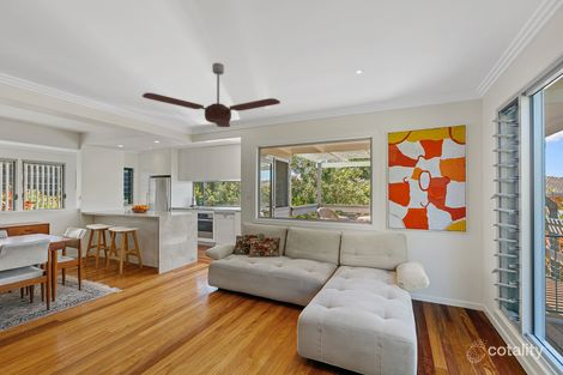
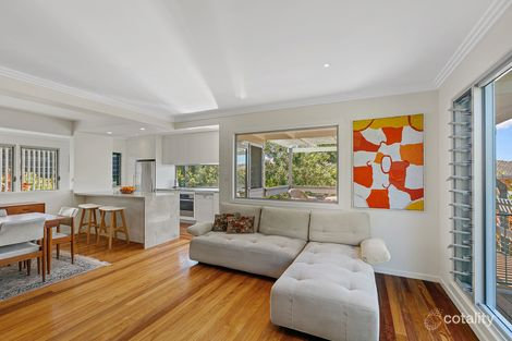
- ceiling fan (217, 96)
